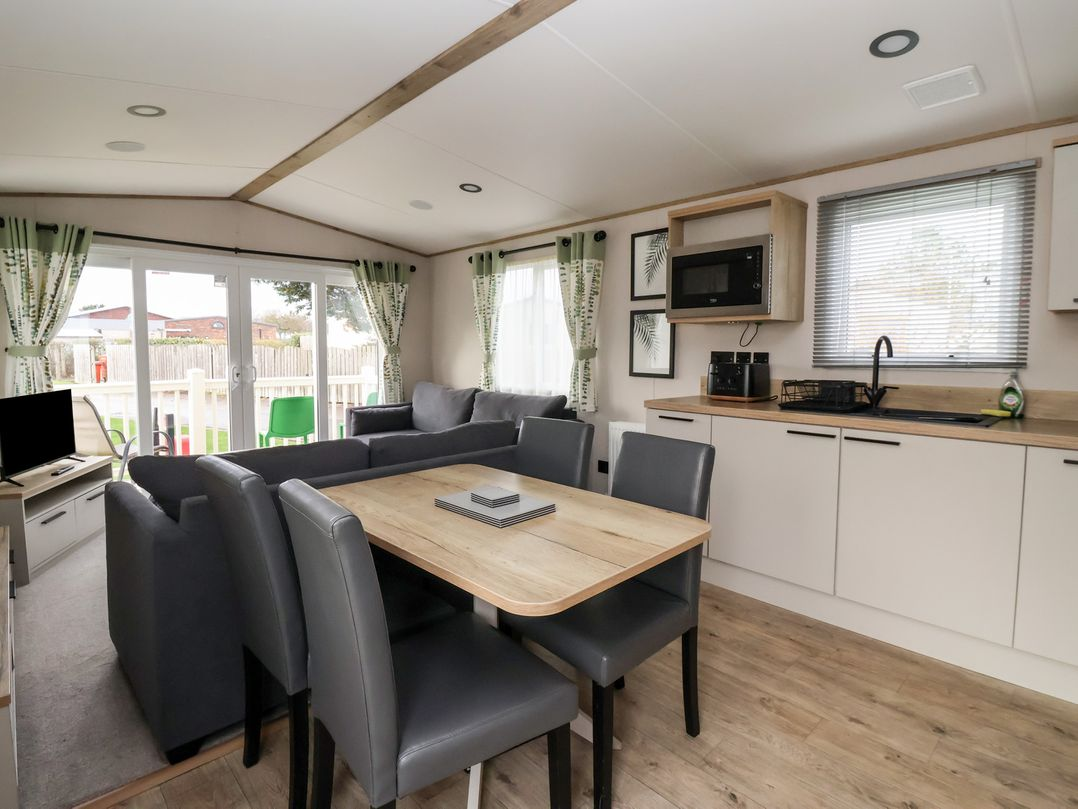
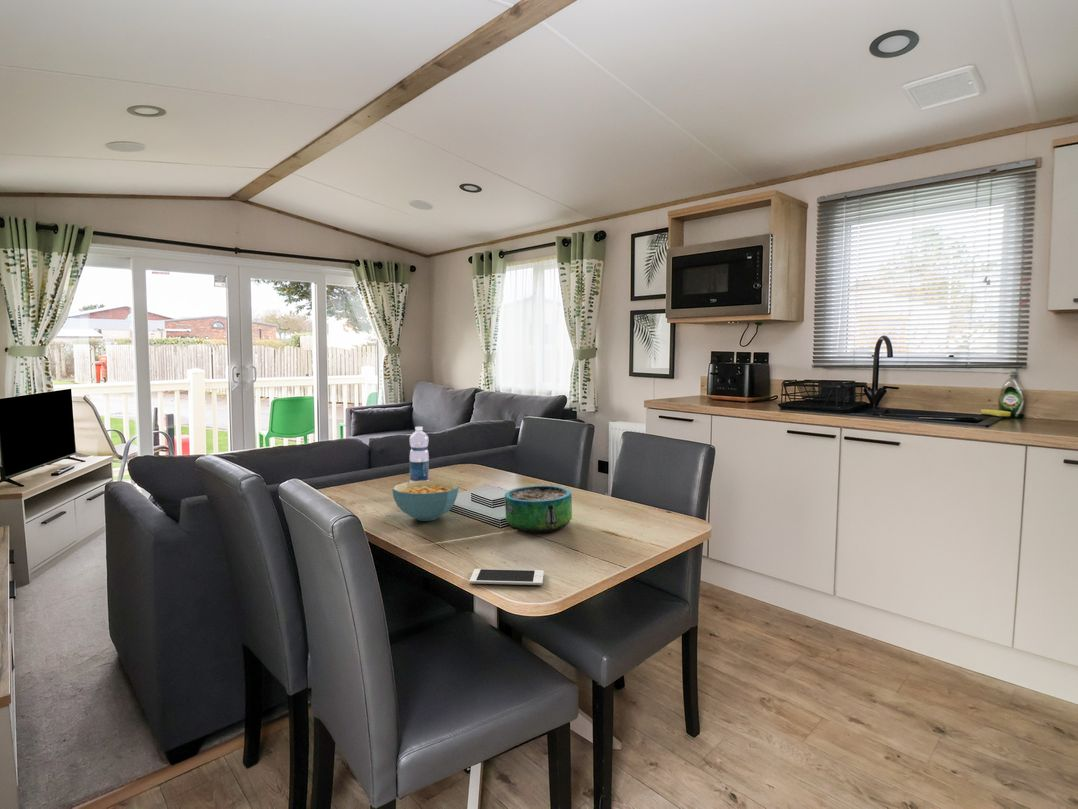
+ cell phone (507, 576)
+ cereal bowl (426, 502)
+ water bottle (419, 461)
+ decorative bowl (538, 507)
